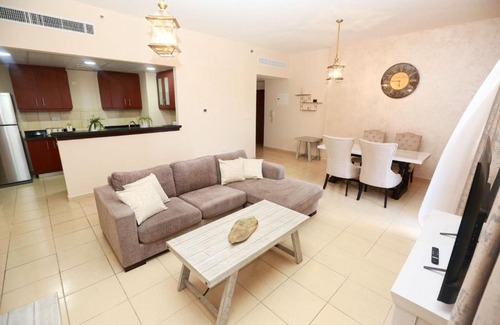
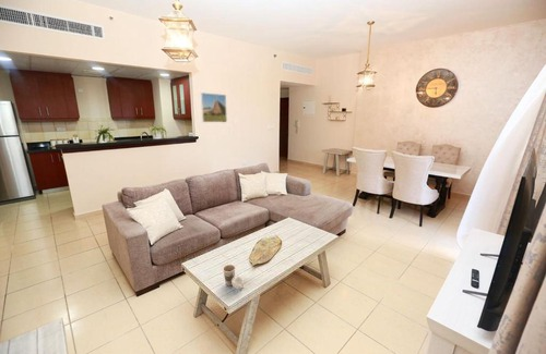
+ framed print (214, 108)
+ cup (233, 277)
